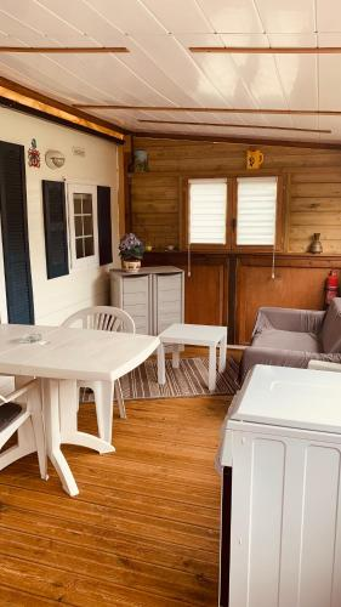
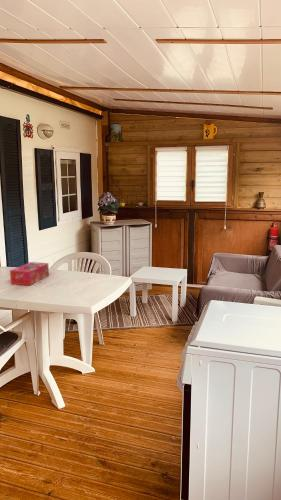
+ tissue box (30, 273)
